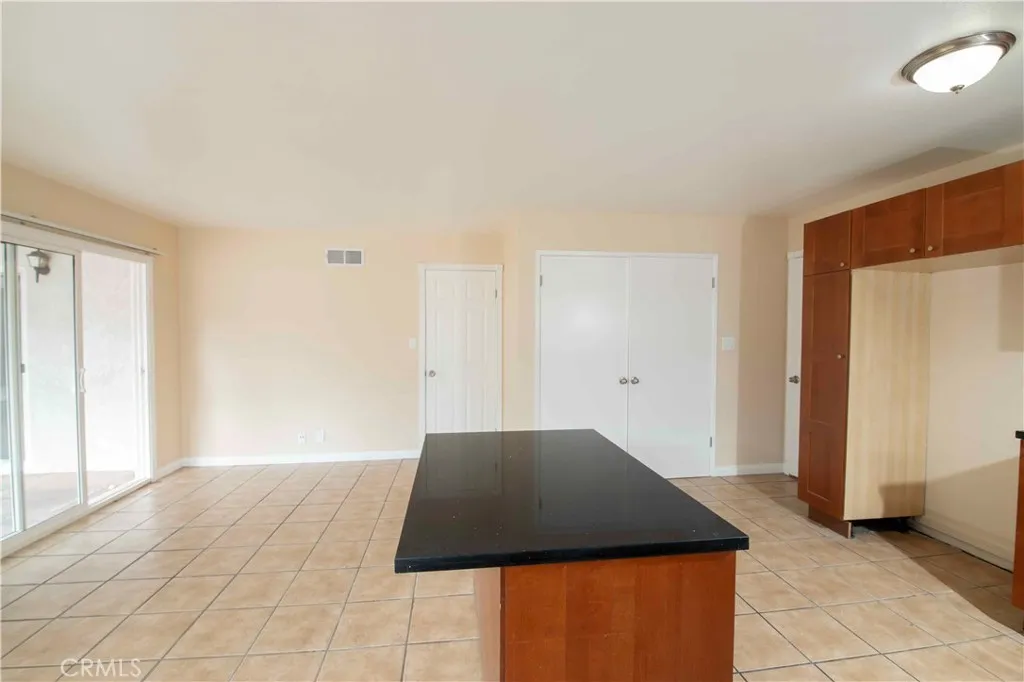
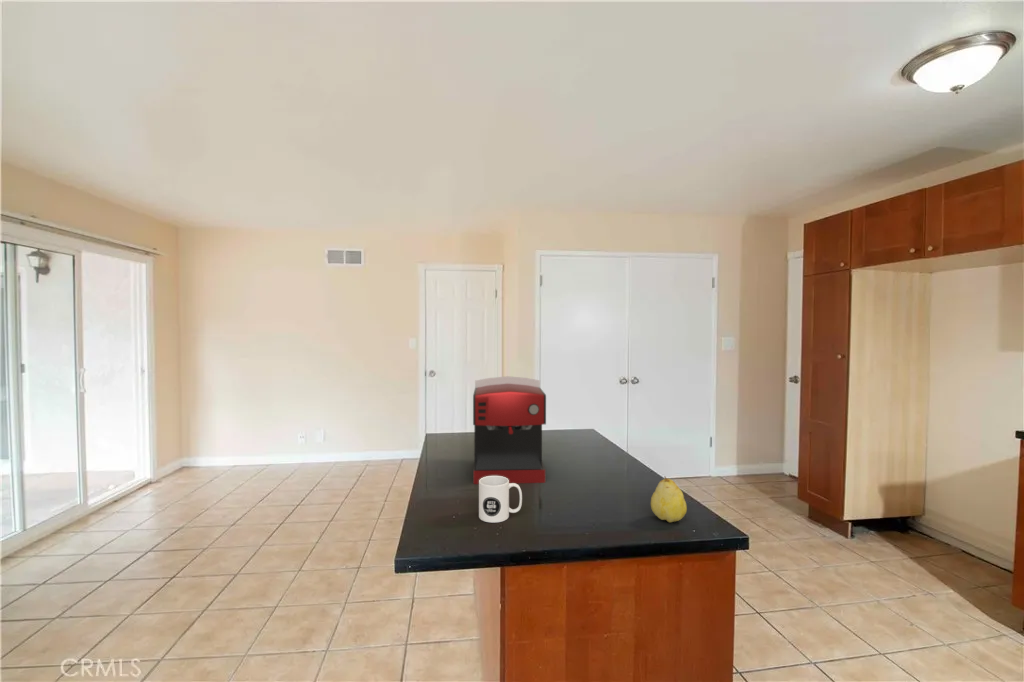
+ mug (500, 498)
+ coffee maker (508, 426)
+ fruit (668, 497)
